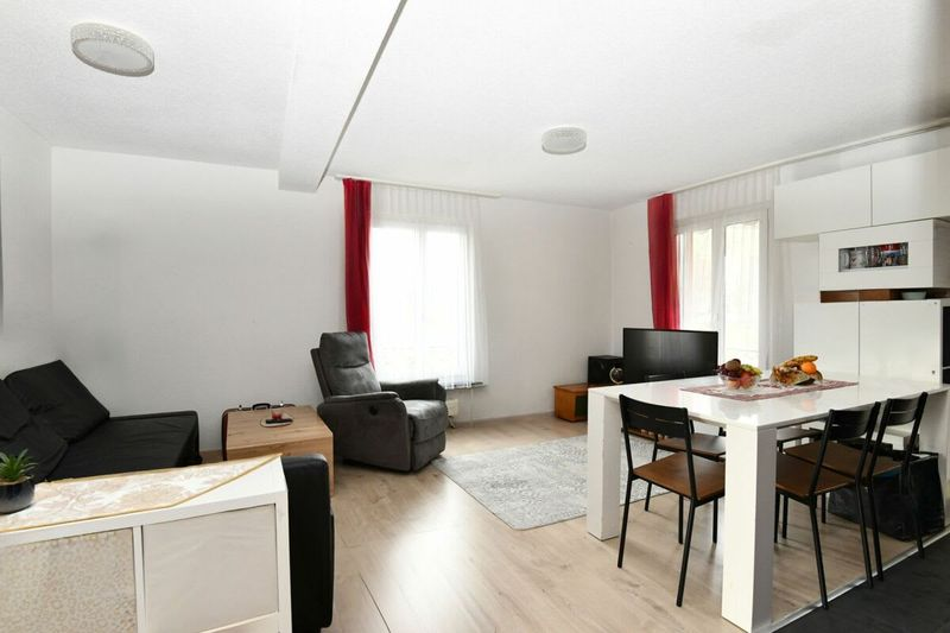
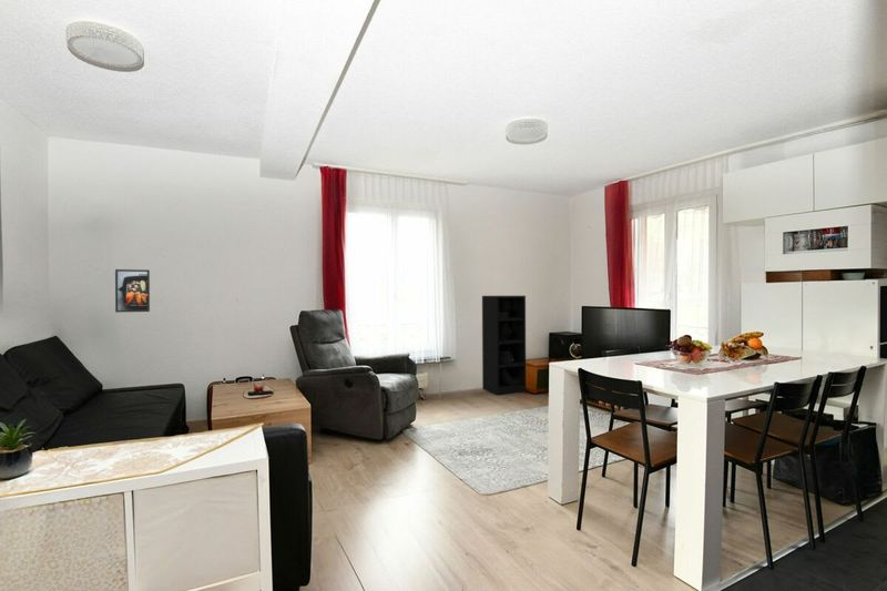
+ shelving unit (503, 343)
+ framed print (132, 291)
